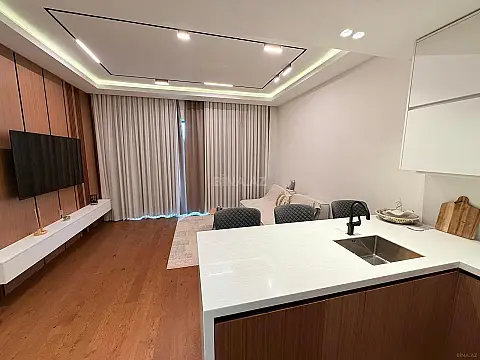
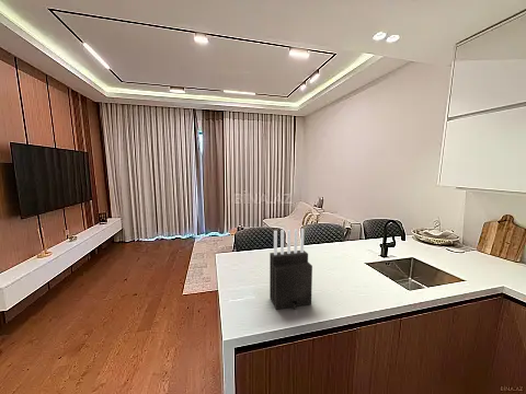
+ knife block (290, 267)
